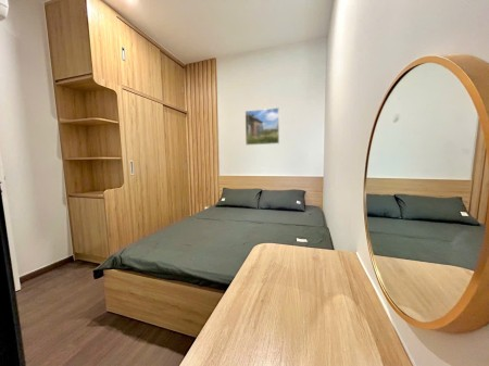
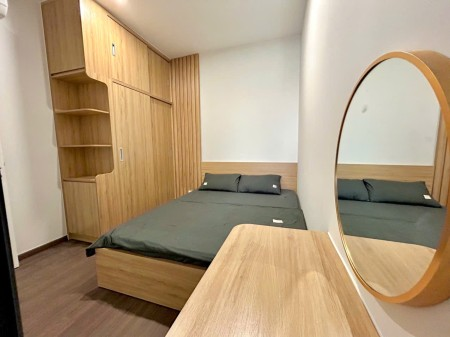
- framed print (262, 127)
